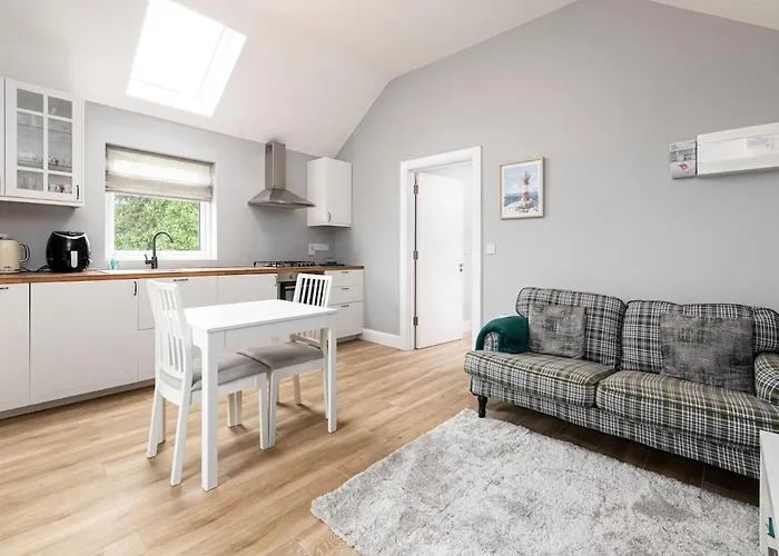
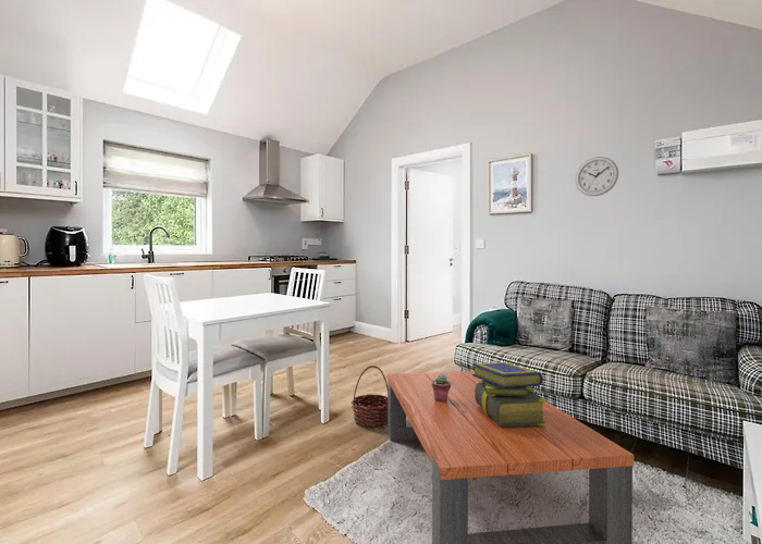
+ wall clock (595, 176)
+ coffee table (476, 443)
+ potted succulent (441, 386)
+ basket (370, 394)
+ stack of books (505, 390)
